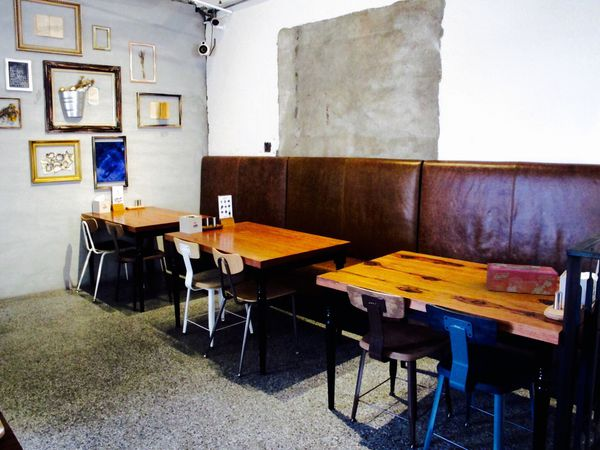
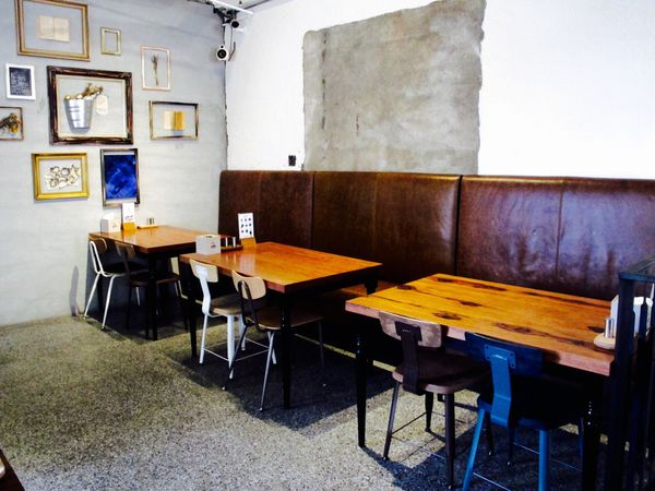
- tissue box (520, 278)
